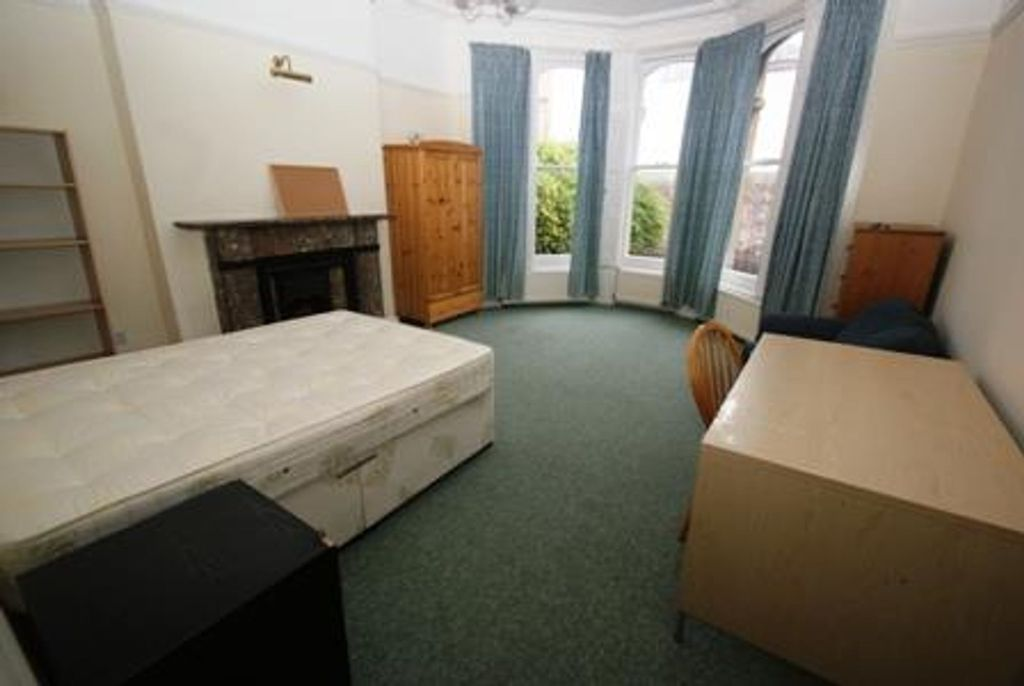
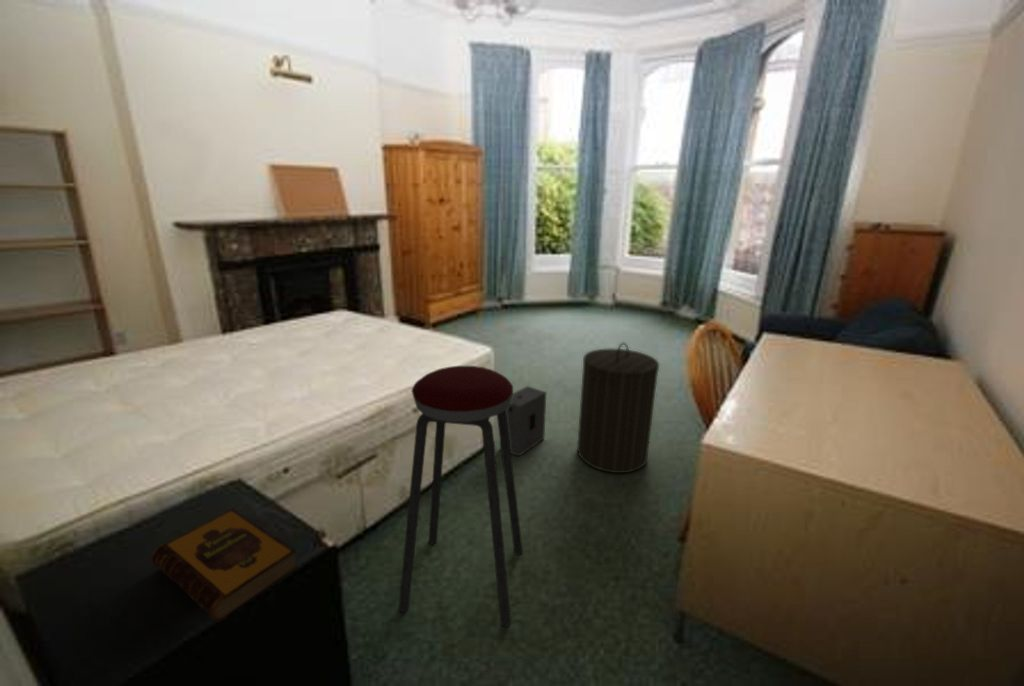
+ music stool (487, 485)
+ cardboard box (523, 420)
+ laundry hamper (616, 401)
+ hardback book (224, 560)
